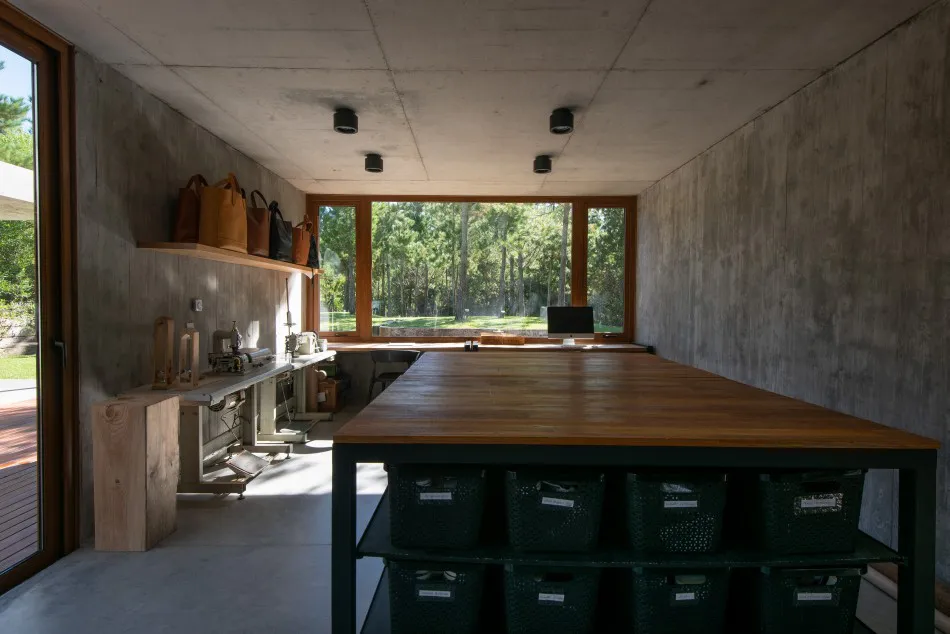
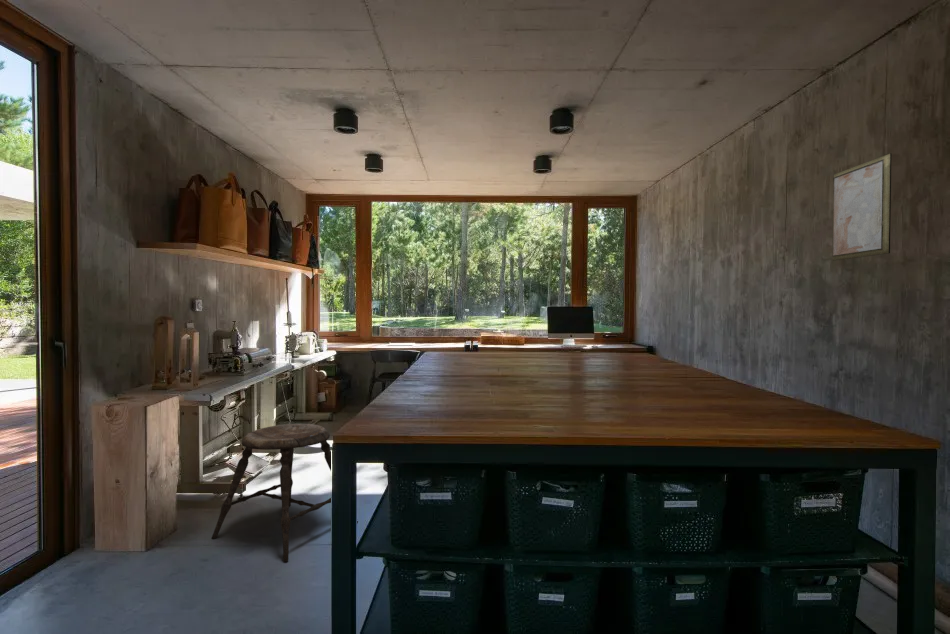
+ stool (287, 480)
+ wall art (858, 211)
